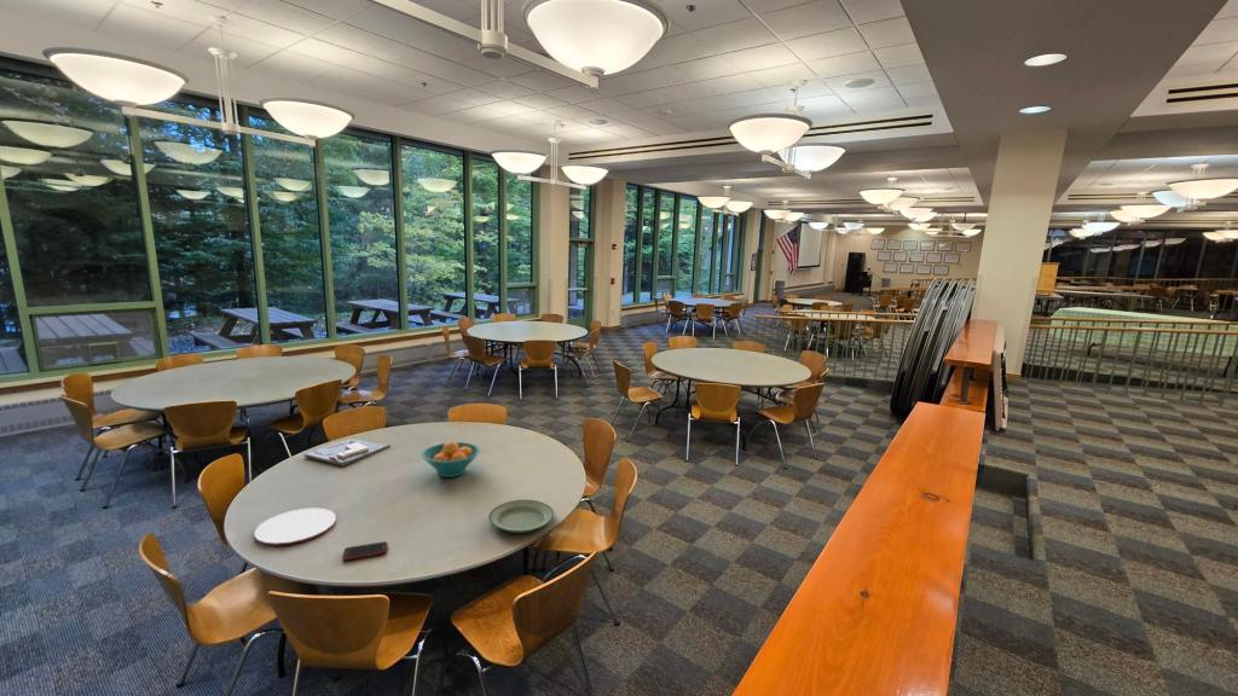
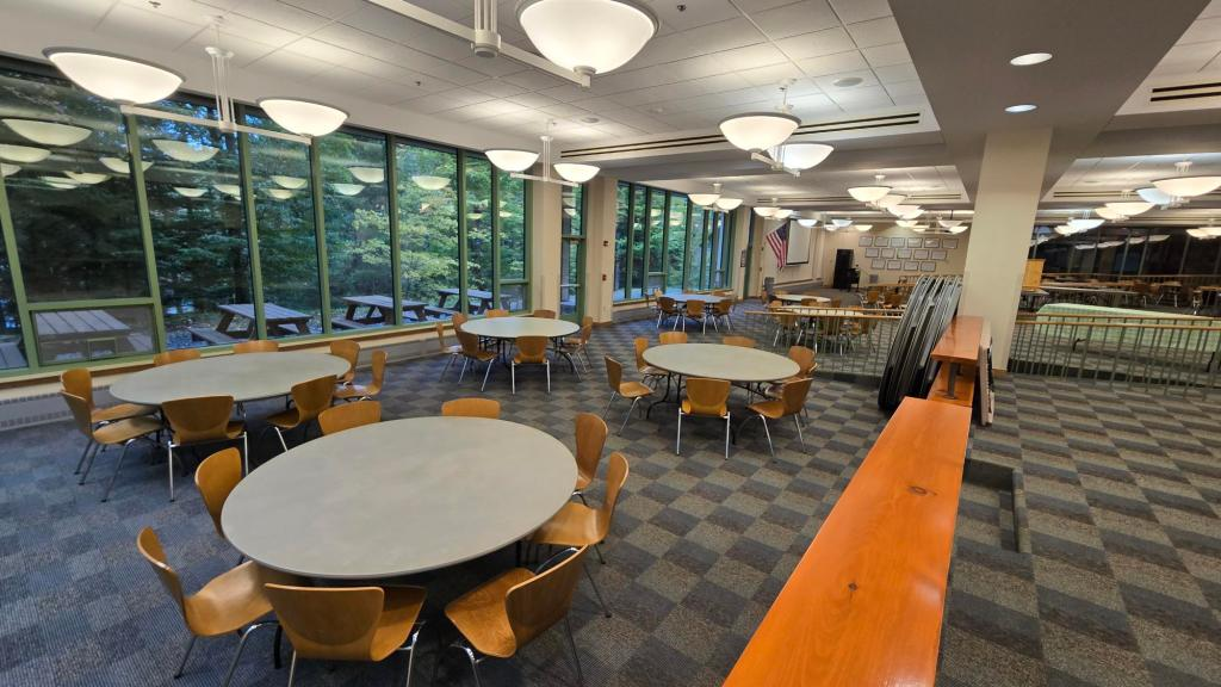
- plate (296, 524)
- fruit bowl (451, 457)
- board game (347, 450)
- plate (521, 517)
- cell phone (365, 550)
